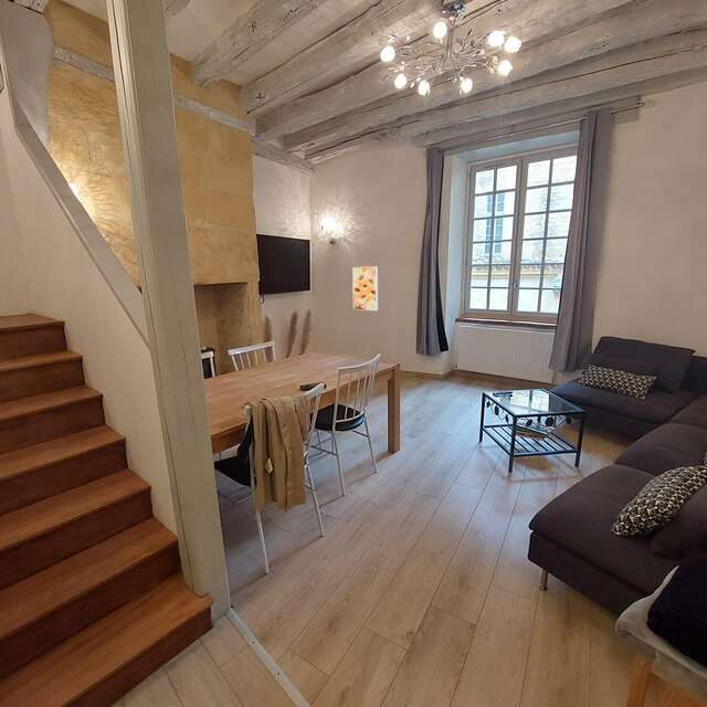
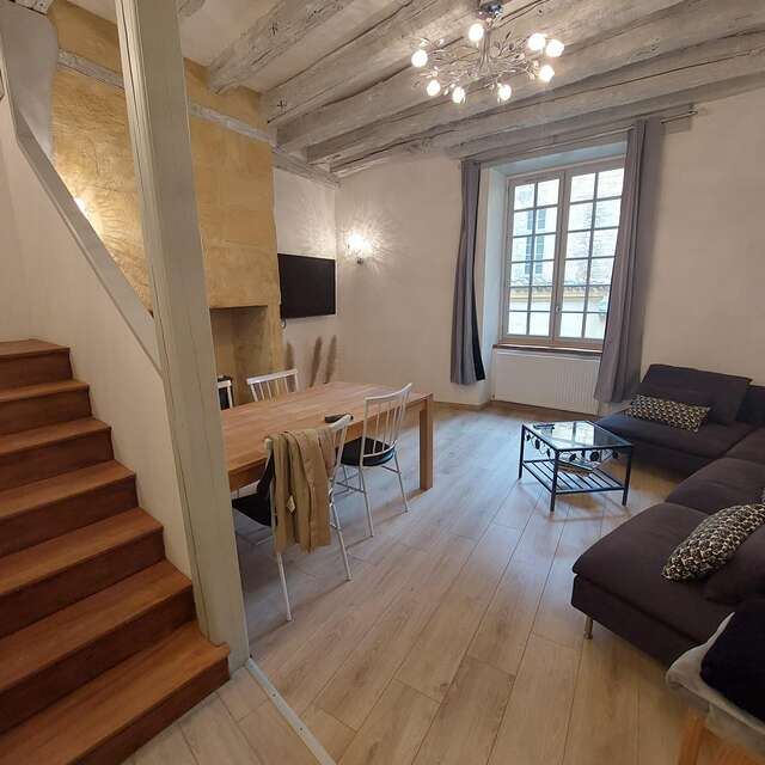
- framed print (365, 288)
